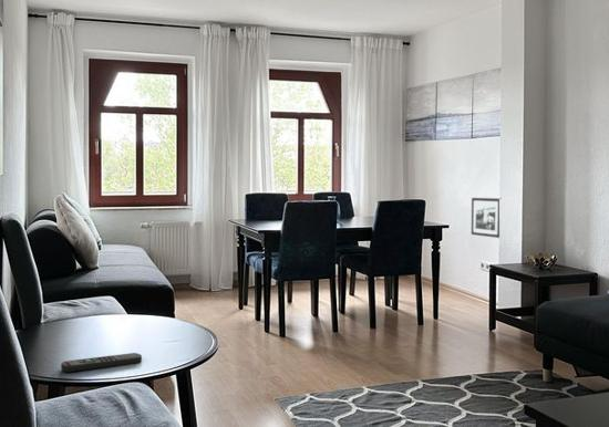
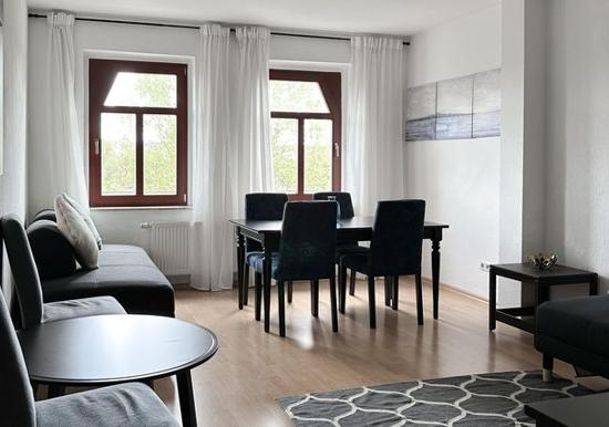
- picture frame (485, 217)
- remote control (102, 361)
